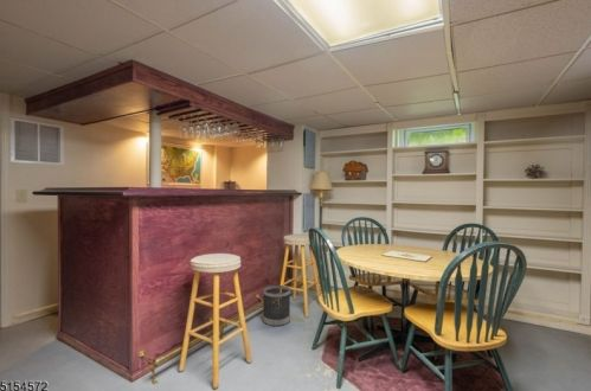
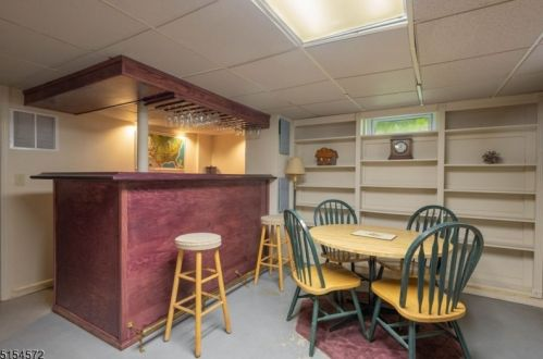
- wastebasket (276, 305)
